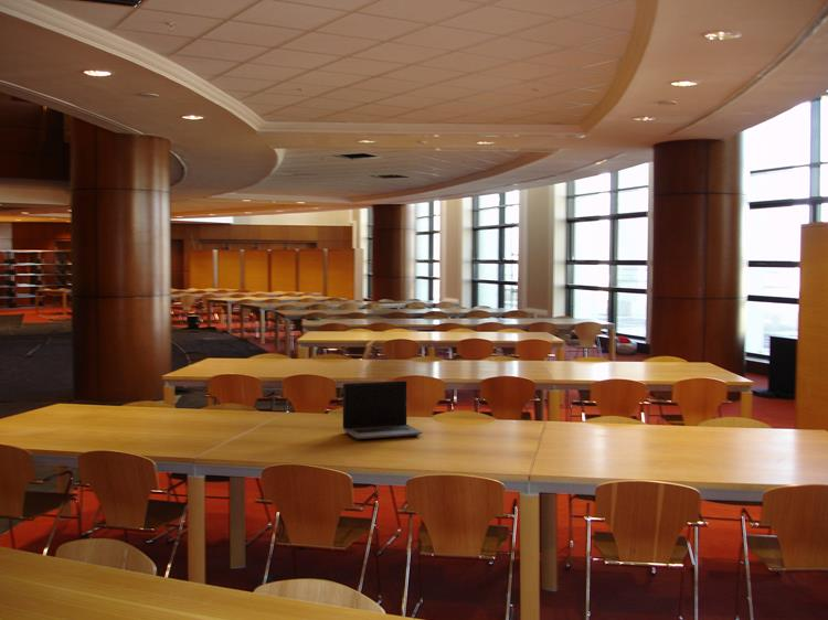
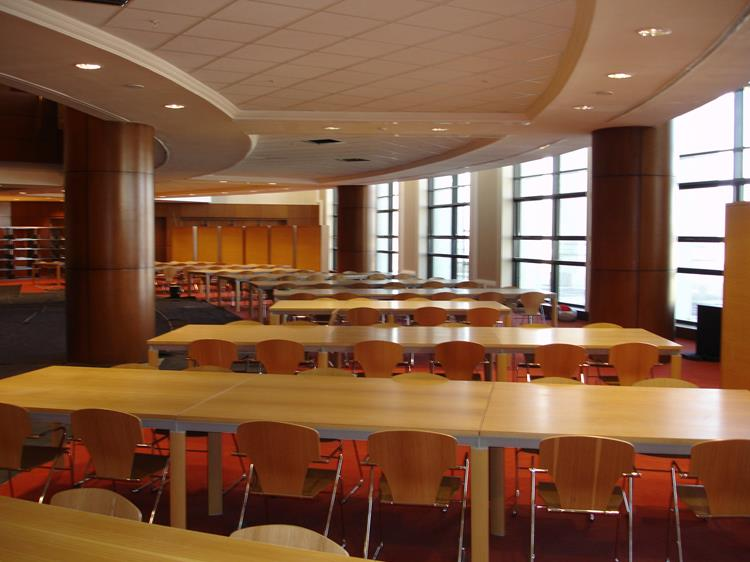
- laptop computer (382, 409)
